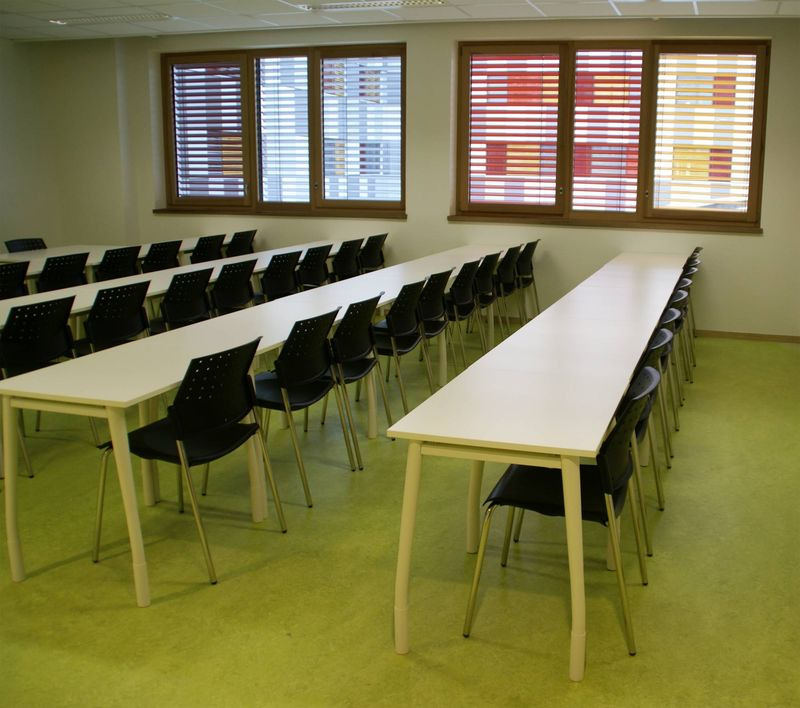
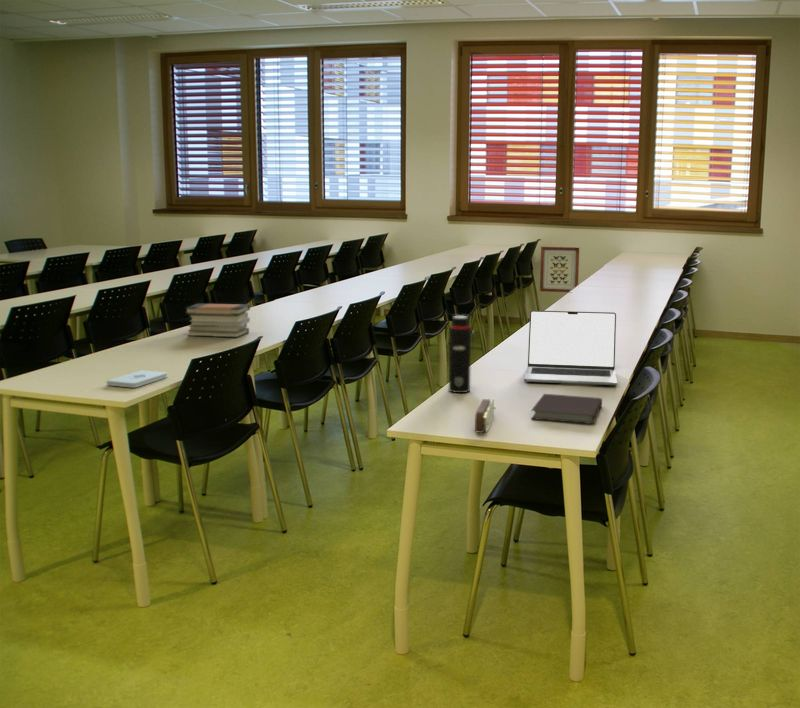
+ book stack (218, 320)
+ pencil case (485, 415)
+ laptop (571, 346)
+ notepad (138, 378)
+ wall art (559, 269)
+ water bottle (461, 354)
+ notebook (567, 408)
